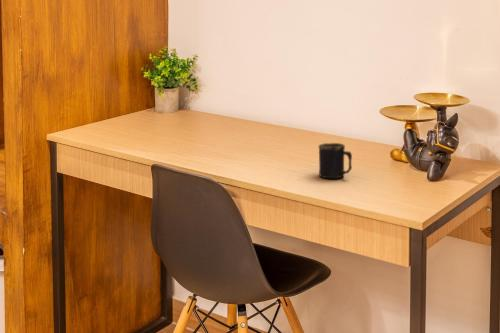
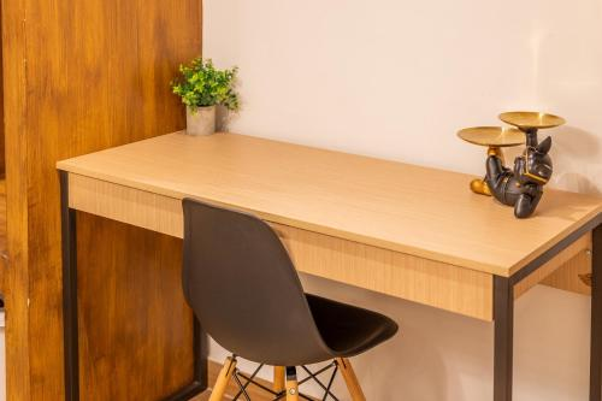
- mug (335, 160)
